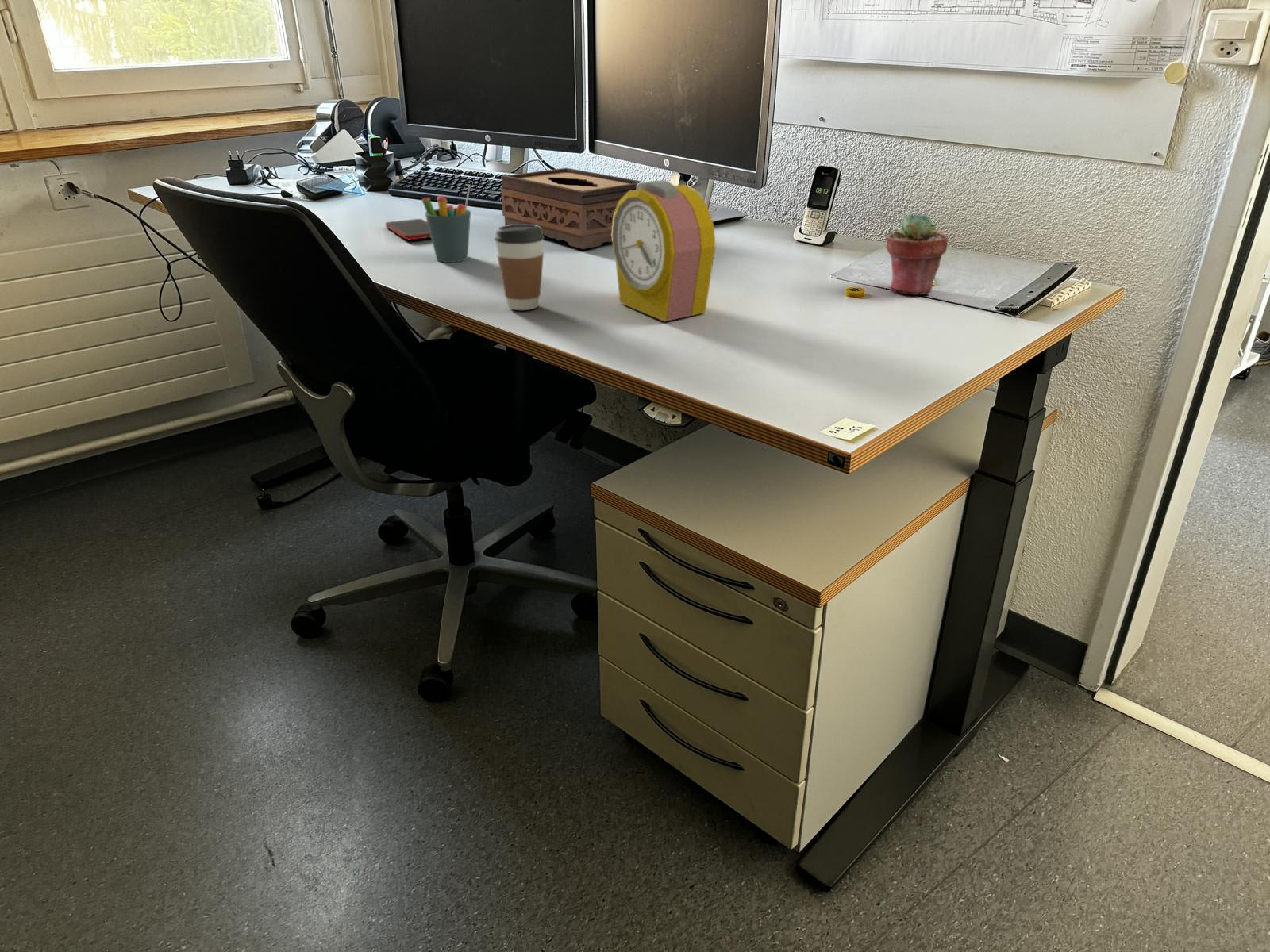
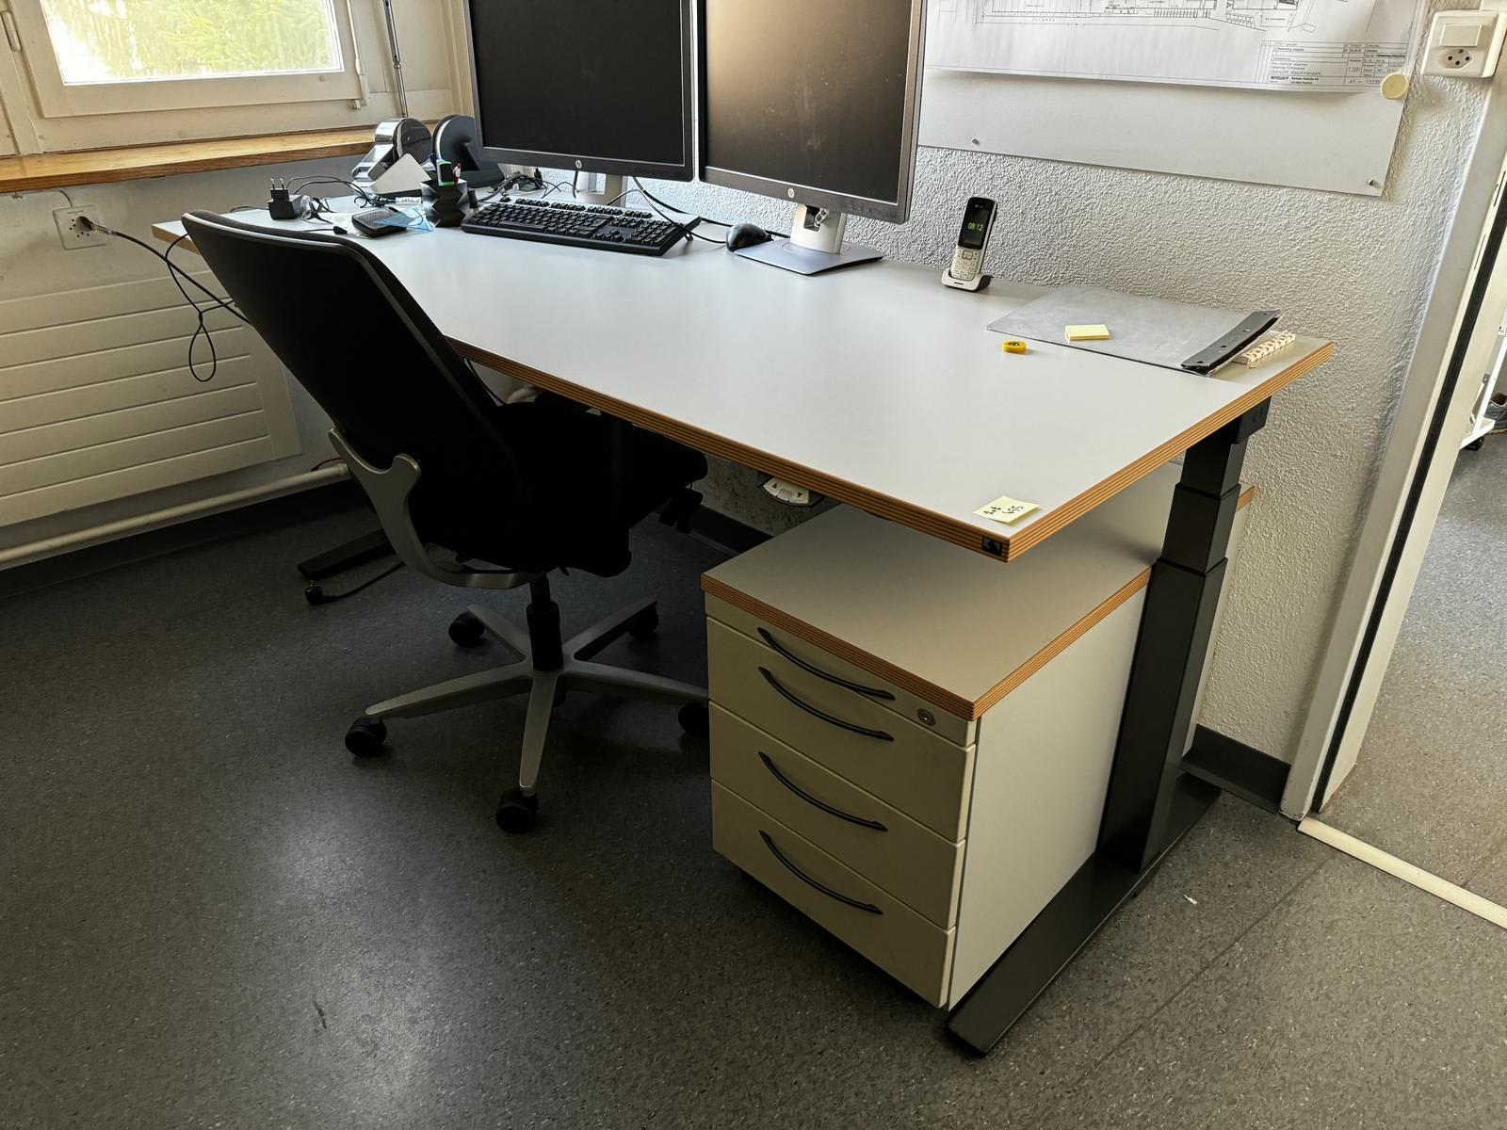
- tissue box (574, 205)
- potted succulent (915, 251)
- cell phone (414, 229)
- coffee cup (521, 267)
- alarm clock (660, 246)
- pen holder (448, 223)
